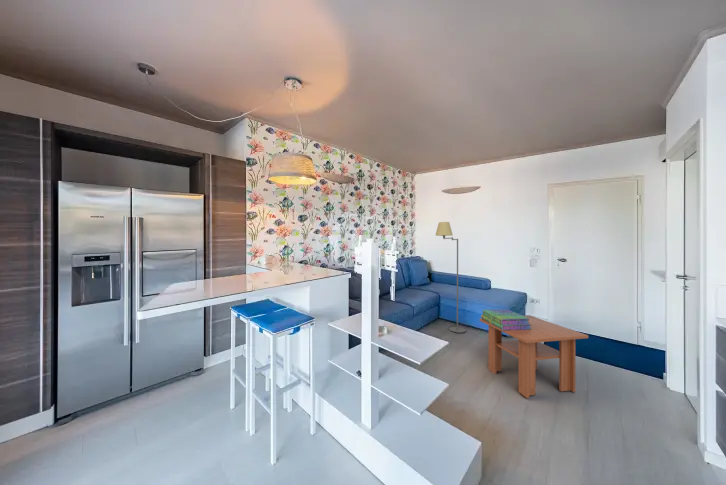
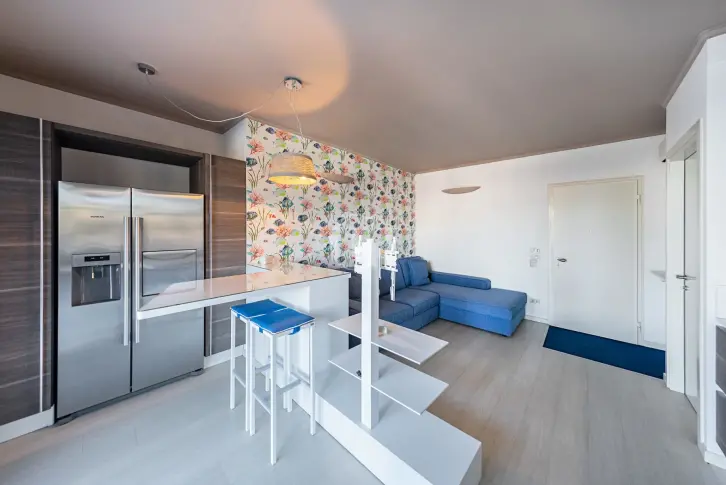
- coffee table (528, 353)
- stack of books (504, 318)
- floor lamp (457, 275)
